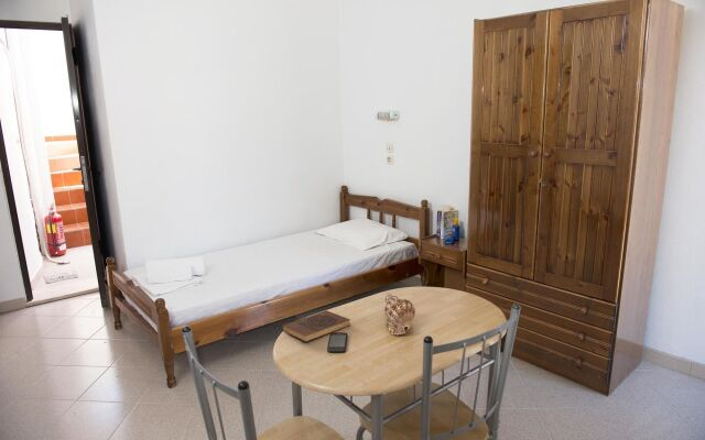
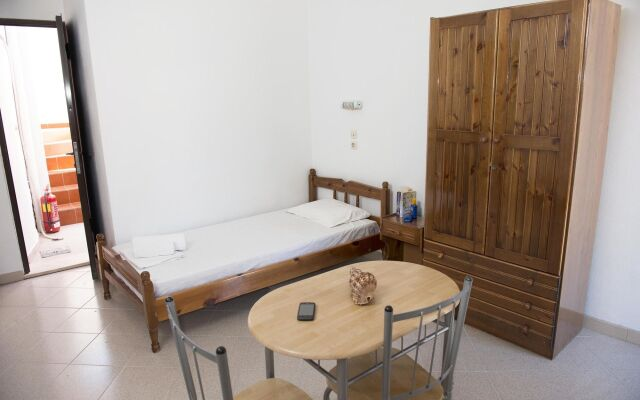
- book (316, 324)
